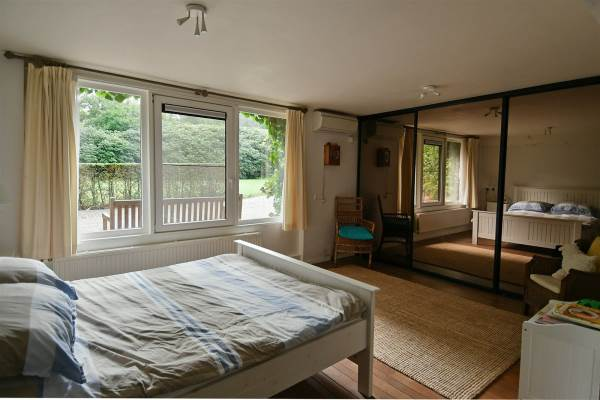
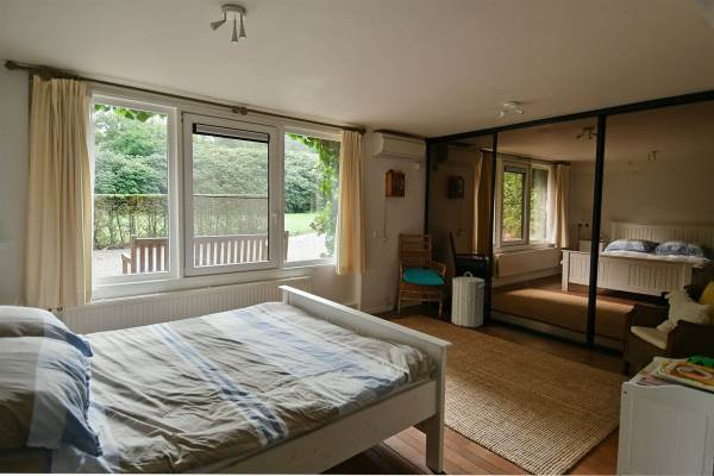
+ laundry hamper (468, 298)
